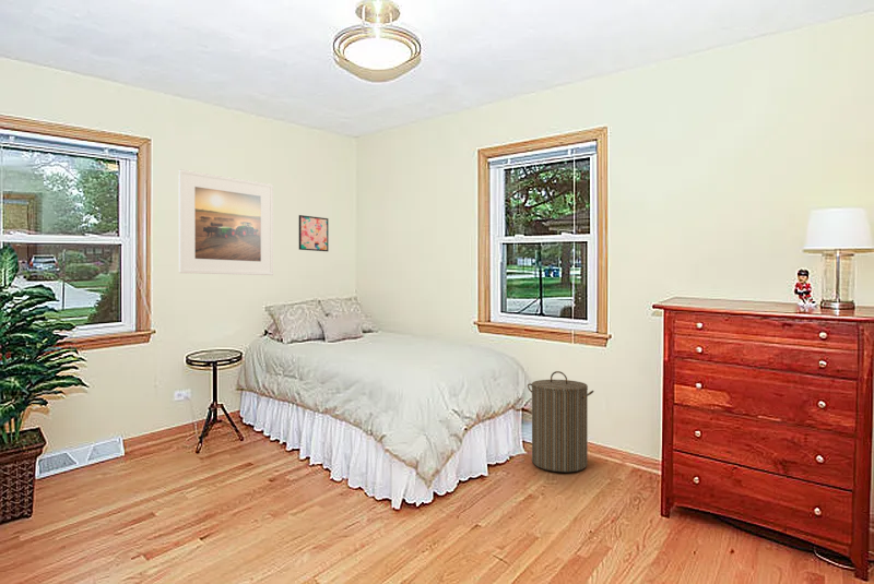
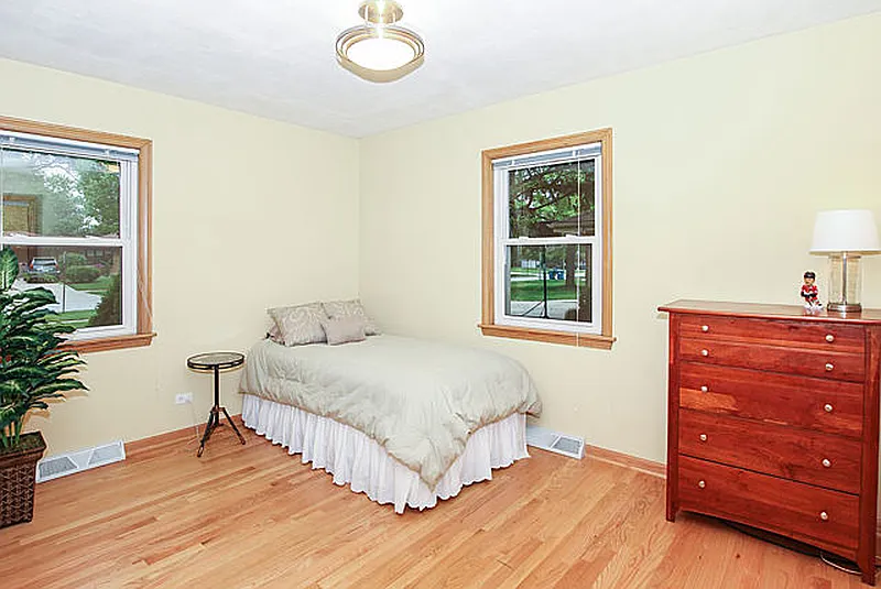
- wall art (314, 234)
- laundry hamper (559, 417)
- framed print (228, 225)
